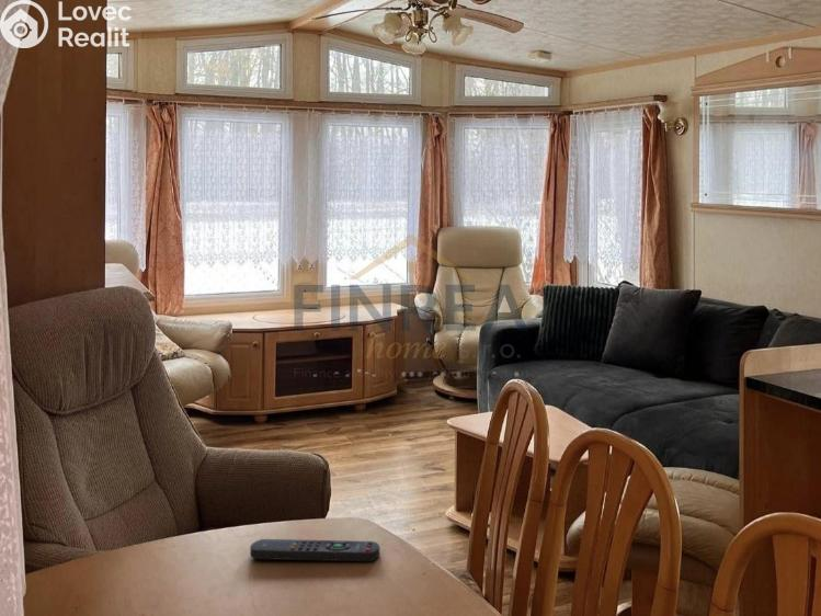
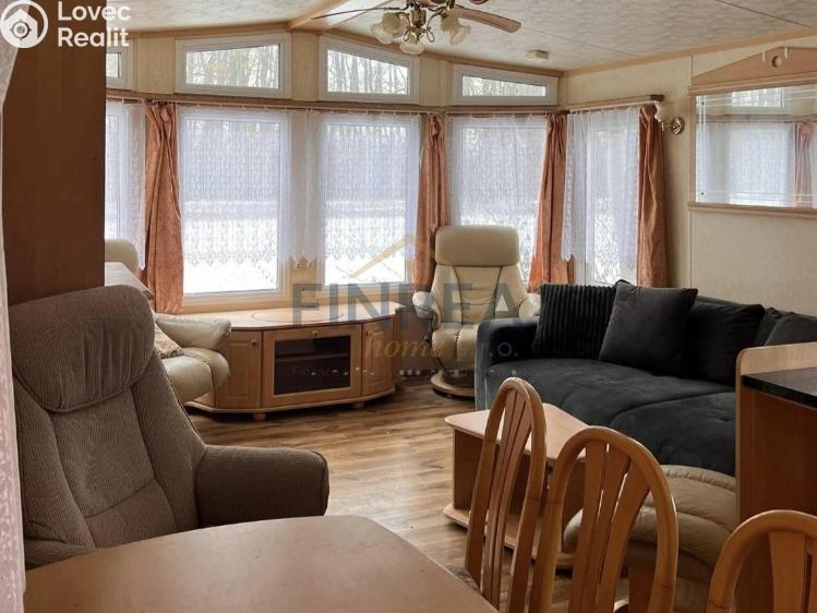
- remote control (315, 549)
